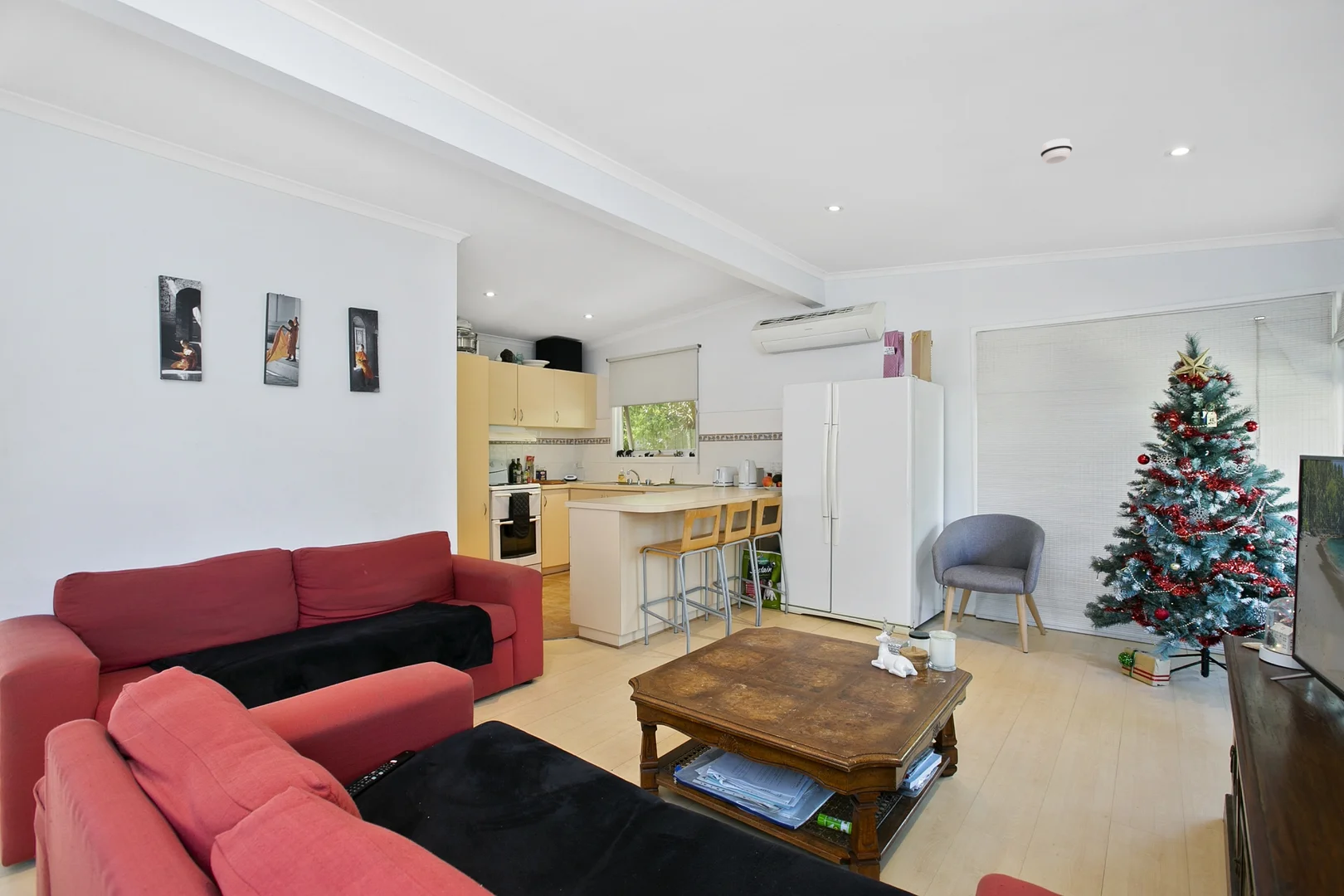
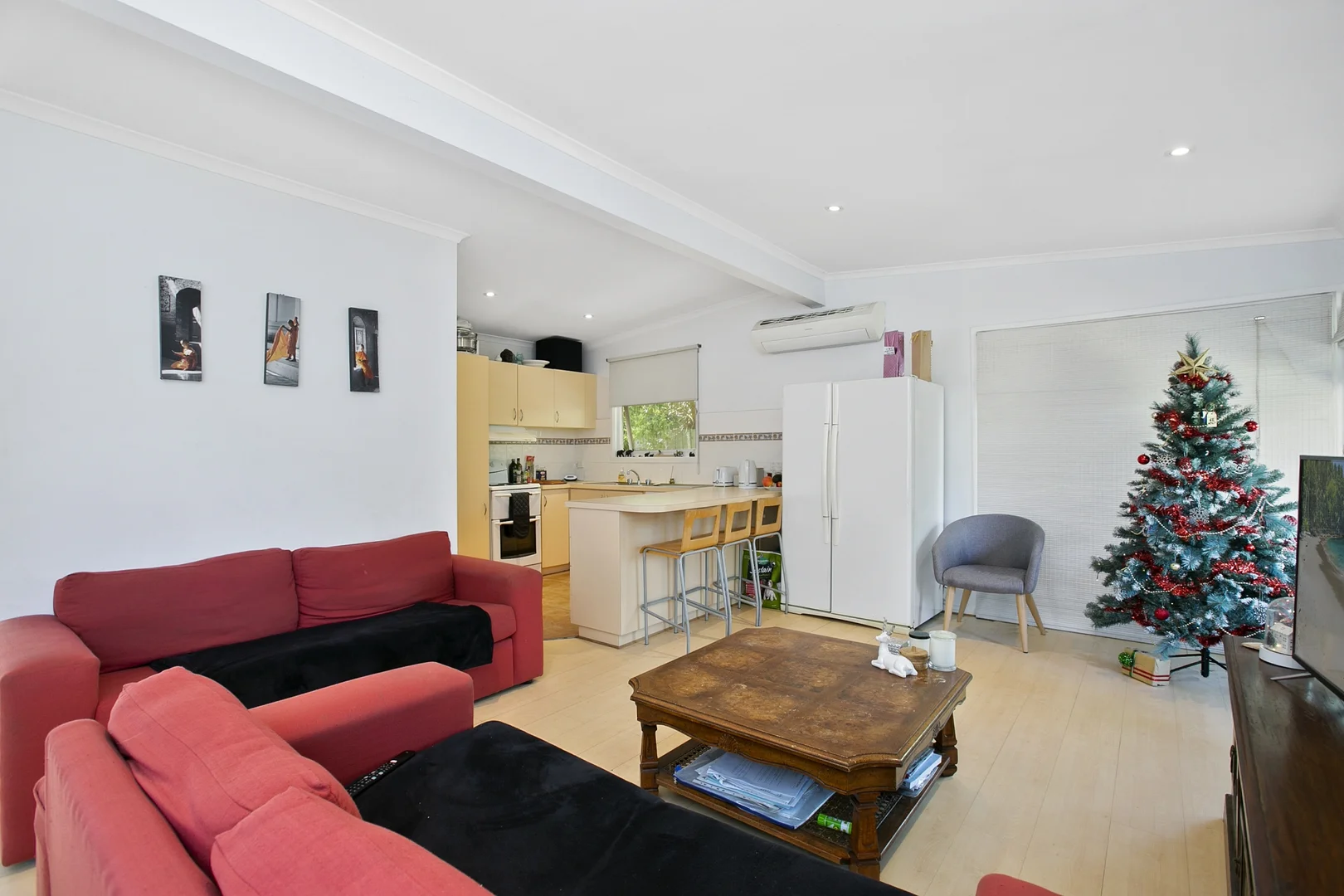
- smoke detector (1056, 152)
